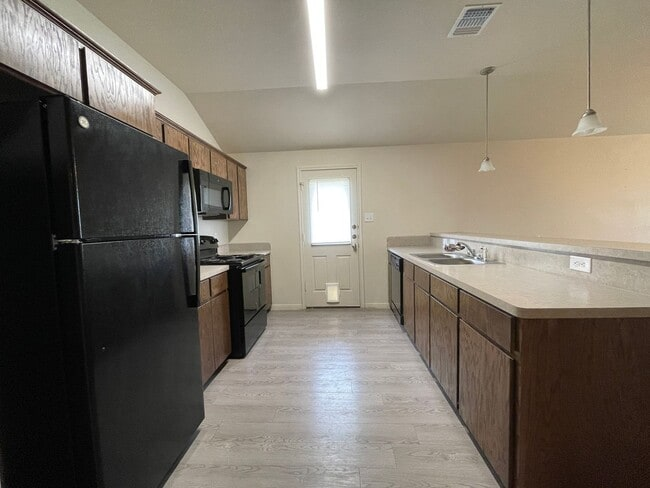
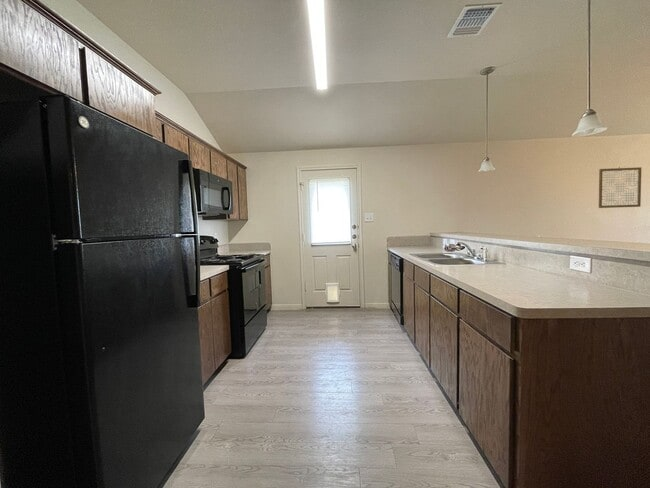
+ wall art (619, 186)
